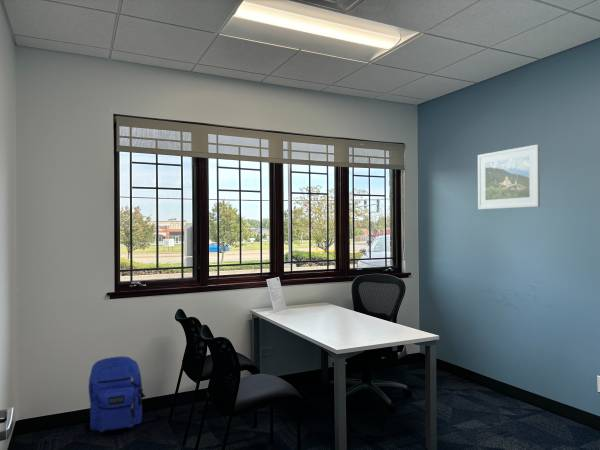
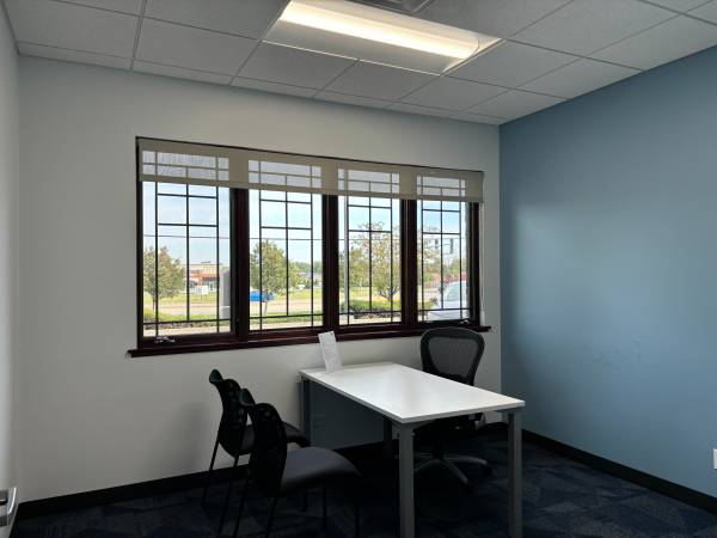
- backpack (117, 392)
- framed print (506, 179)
